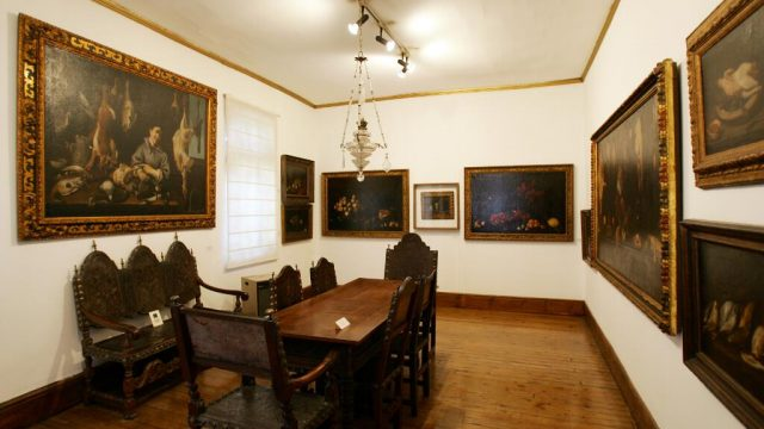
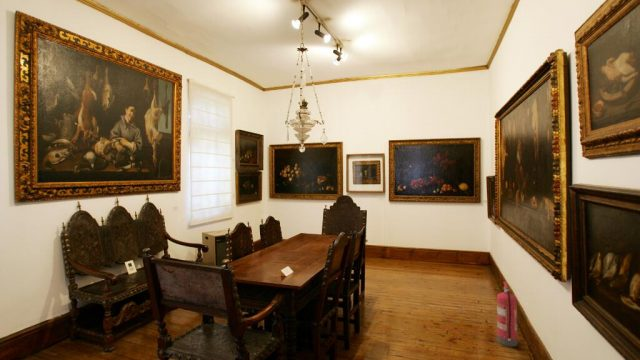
+ fire extinguisher (507, 314)
